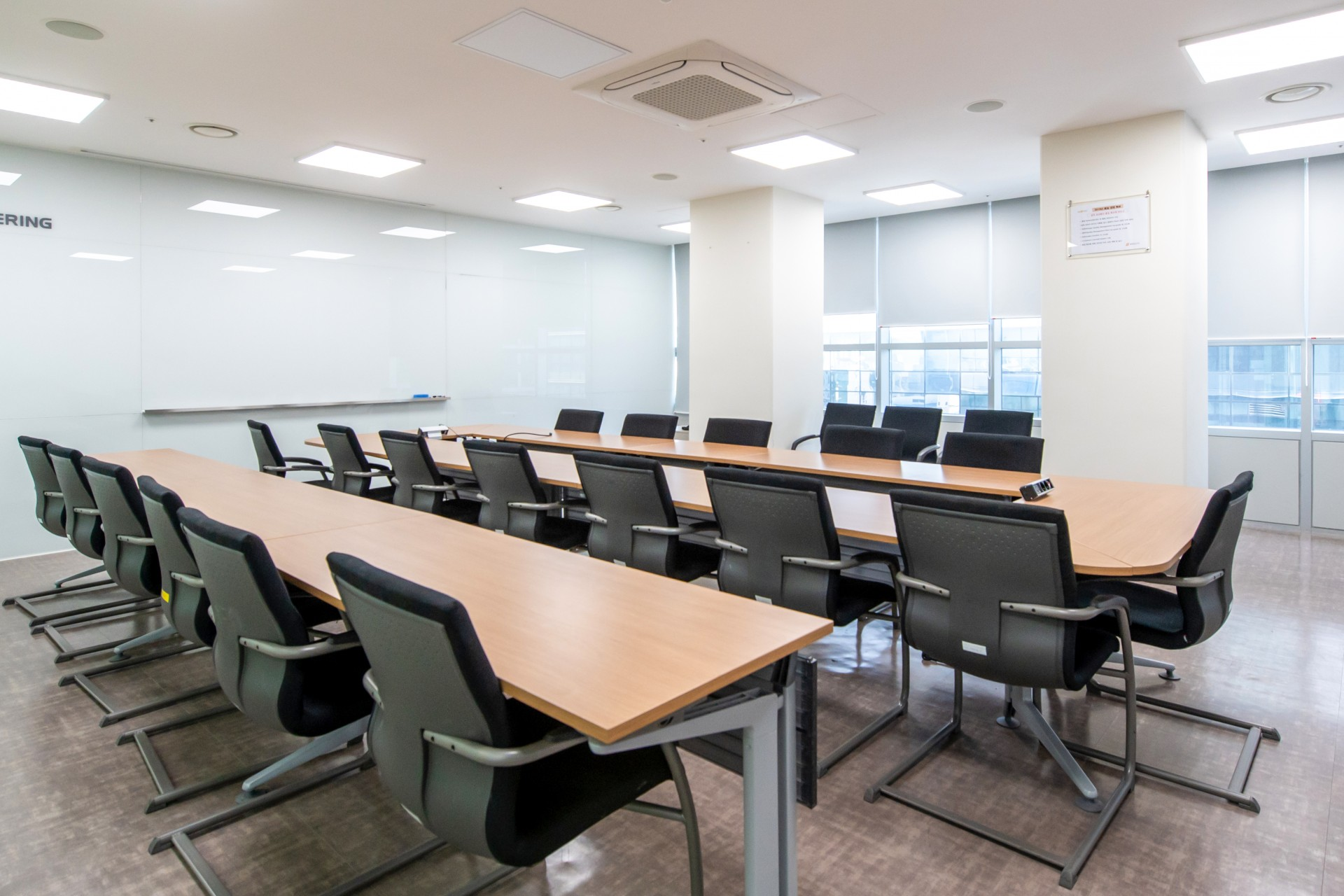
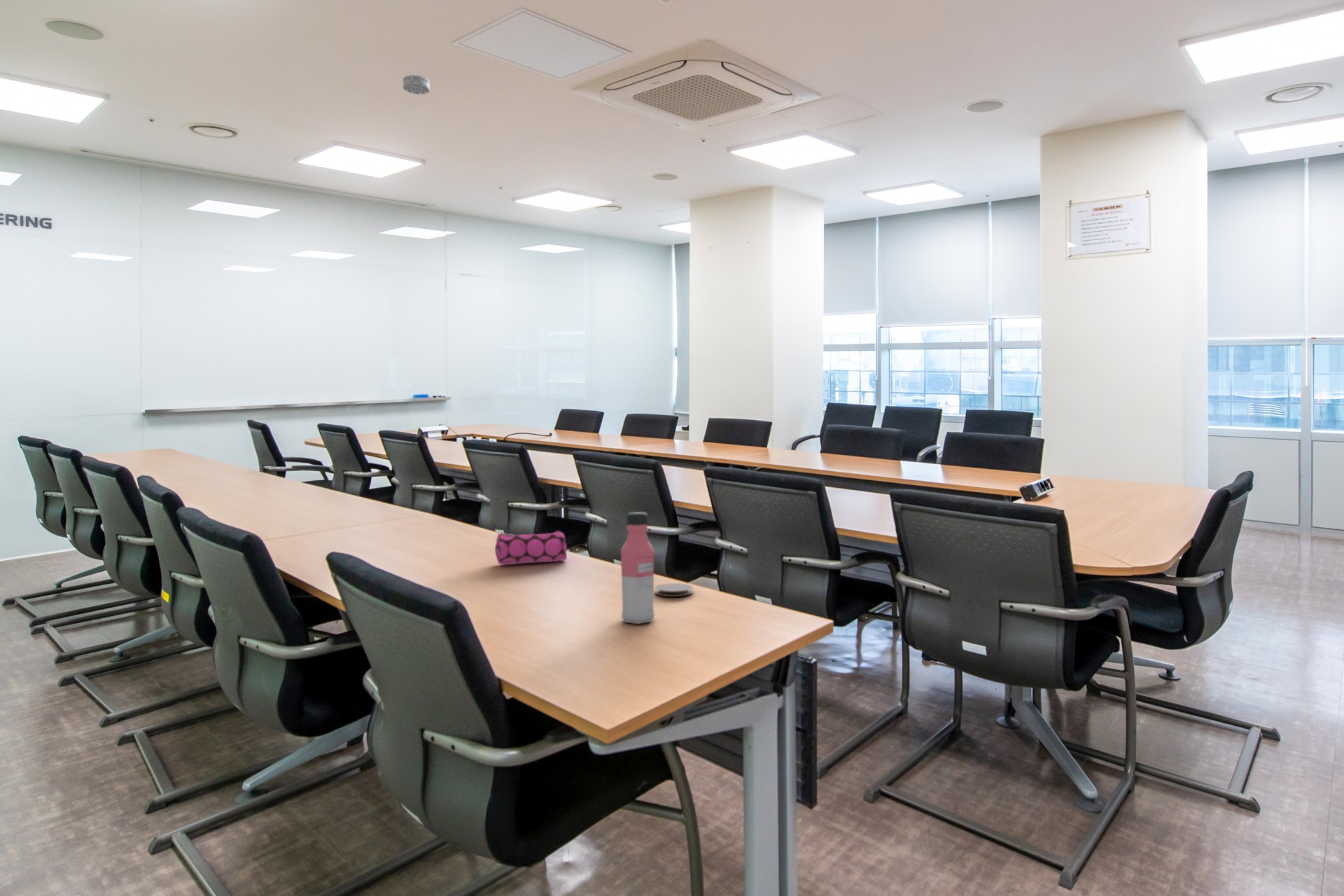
+ water bottle (637, 566)
+ coaster (673, 589)
+ smoke detector (416, 84)
+ pencil case (531, 546)
